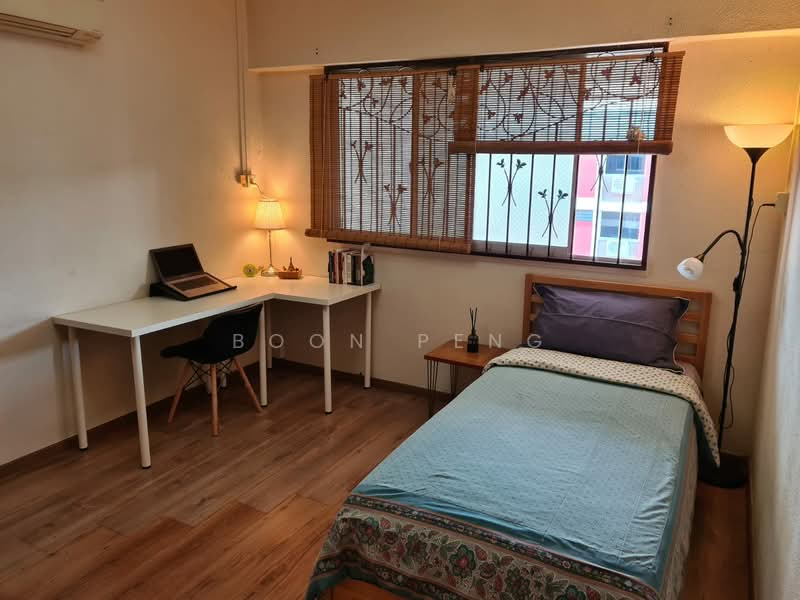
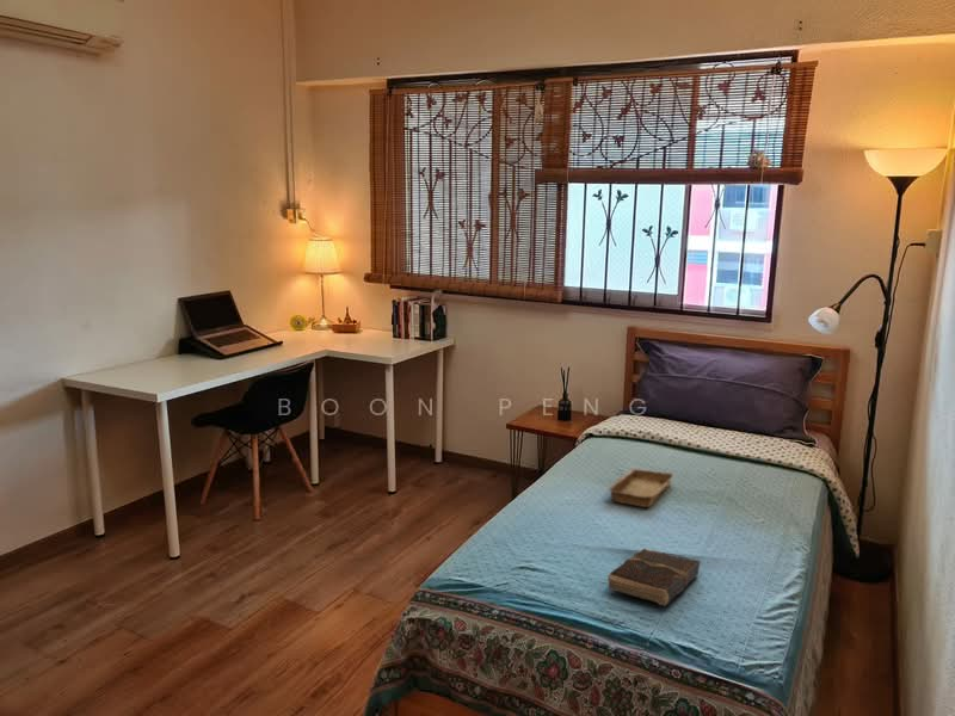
+ book (653, 573)
+ tray (640, 486)
